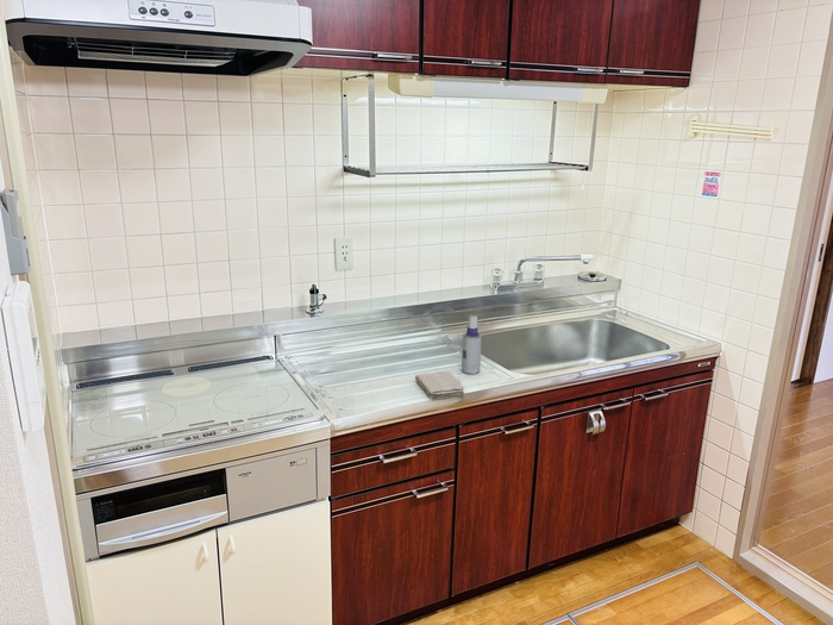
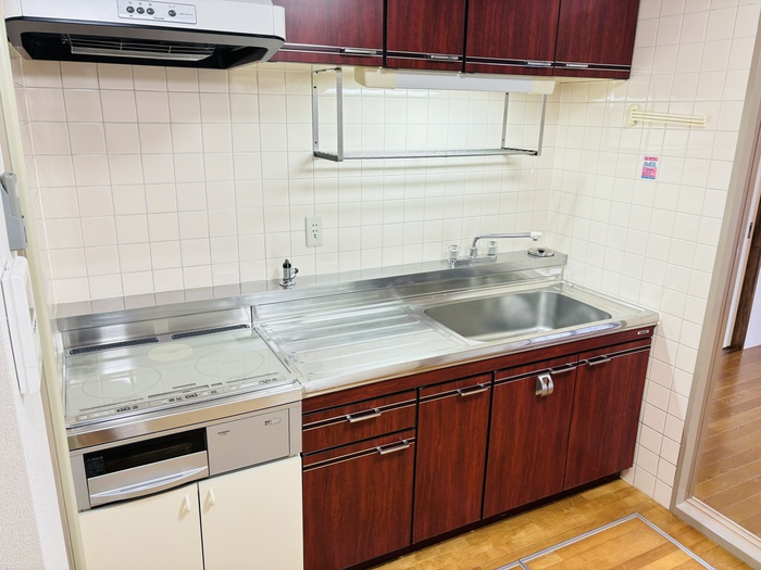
- spray bottle (471, 343)
- washcloth (439, 383)
